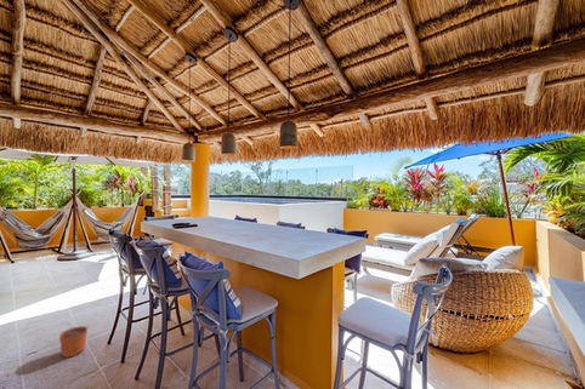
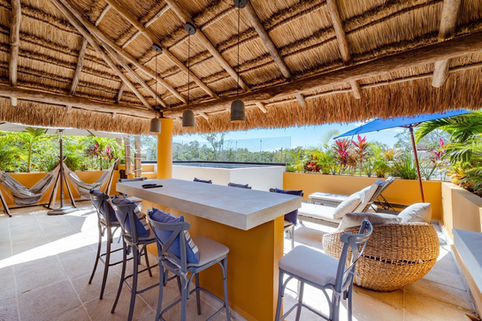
- plant pot (73, 336)
